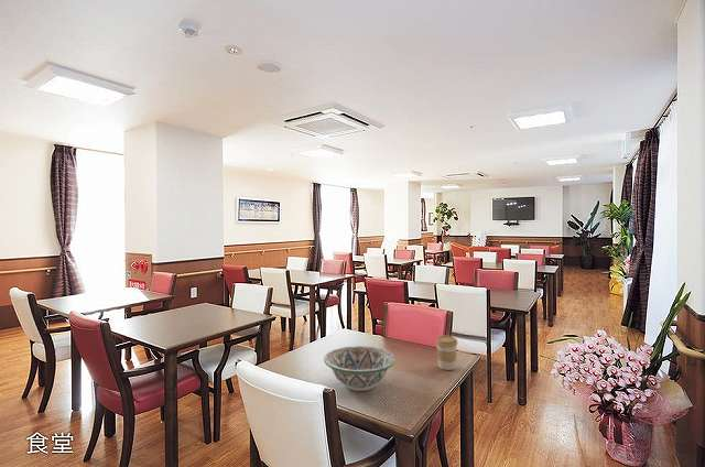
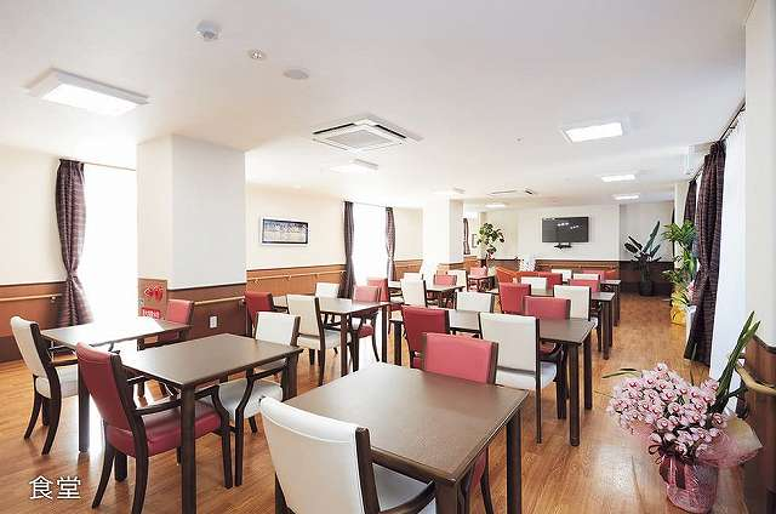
- coffee cup (446, 351)
- decorative bowl (359, 370)
